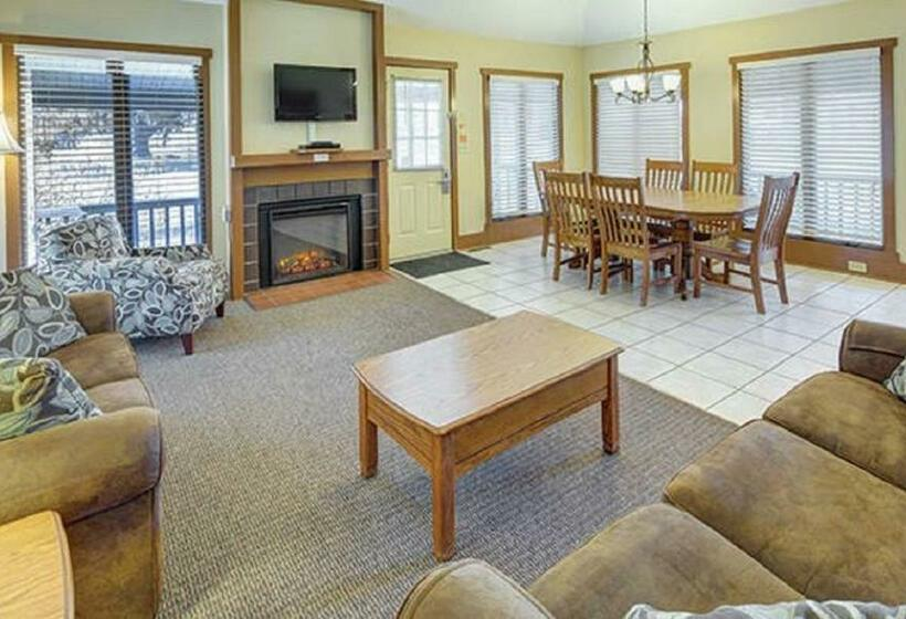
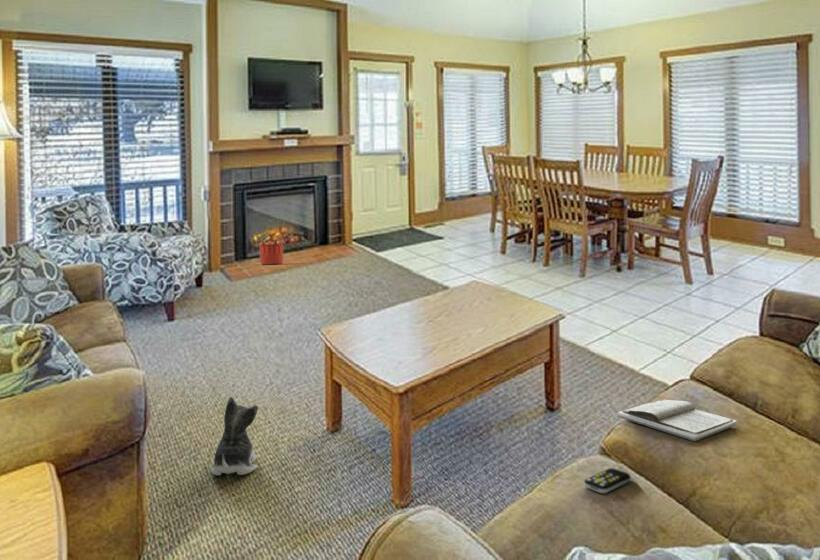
+ plush toy (233, 434)
+ planter (271, 254)
+ book (675, 415)
+ remote control (607, 480)
